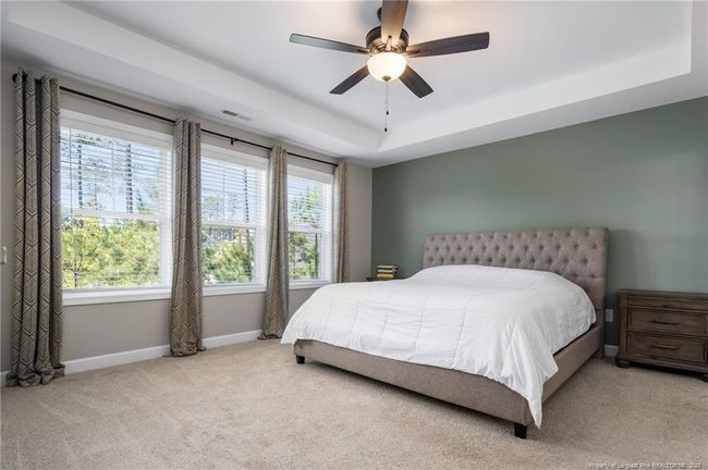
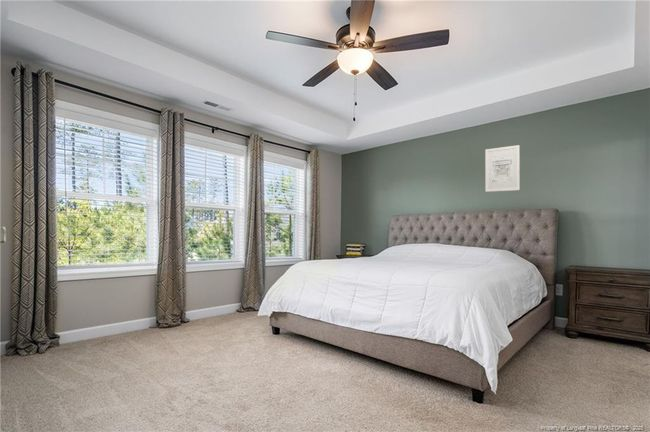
+ wall art (502, 169)
